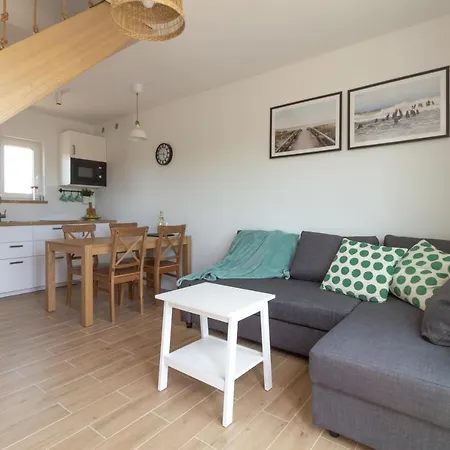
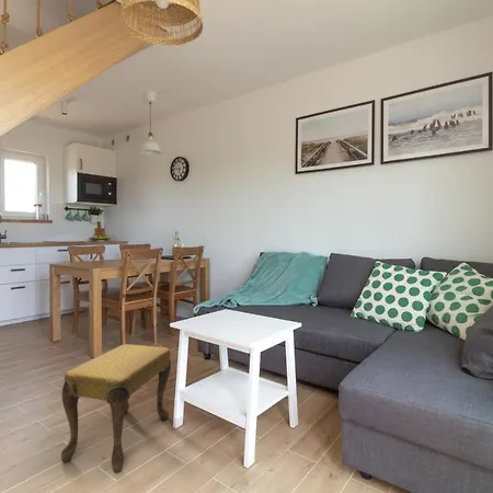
+ footstool (122, 395)
